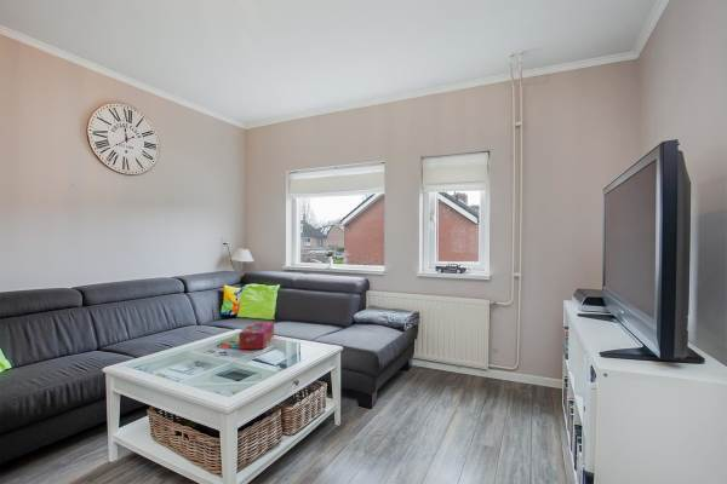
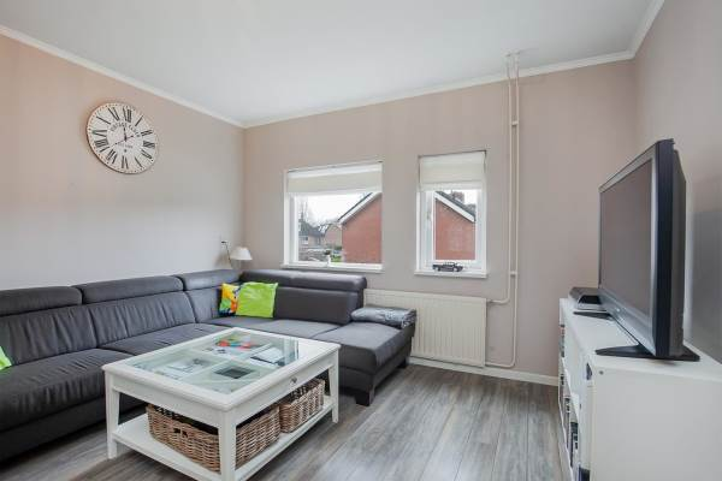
- tissue box (257, 334)
